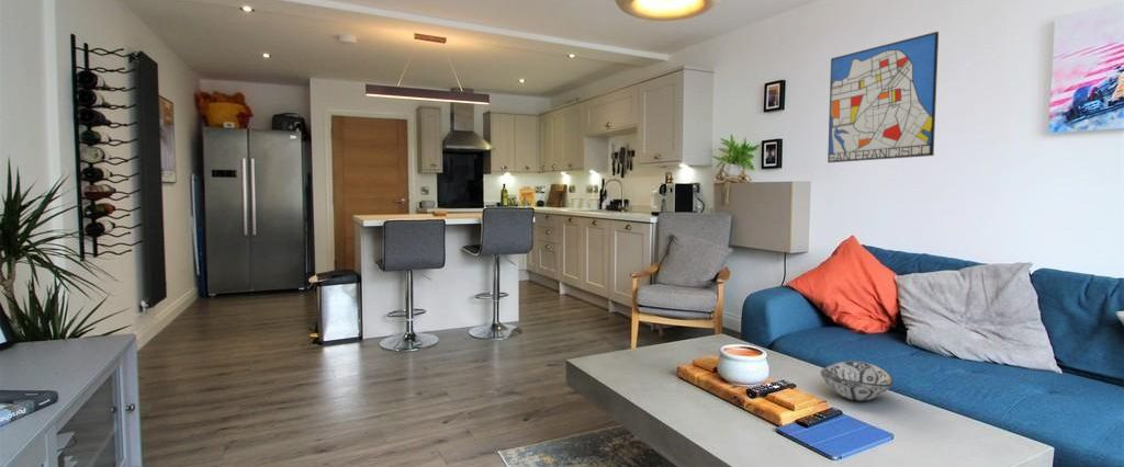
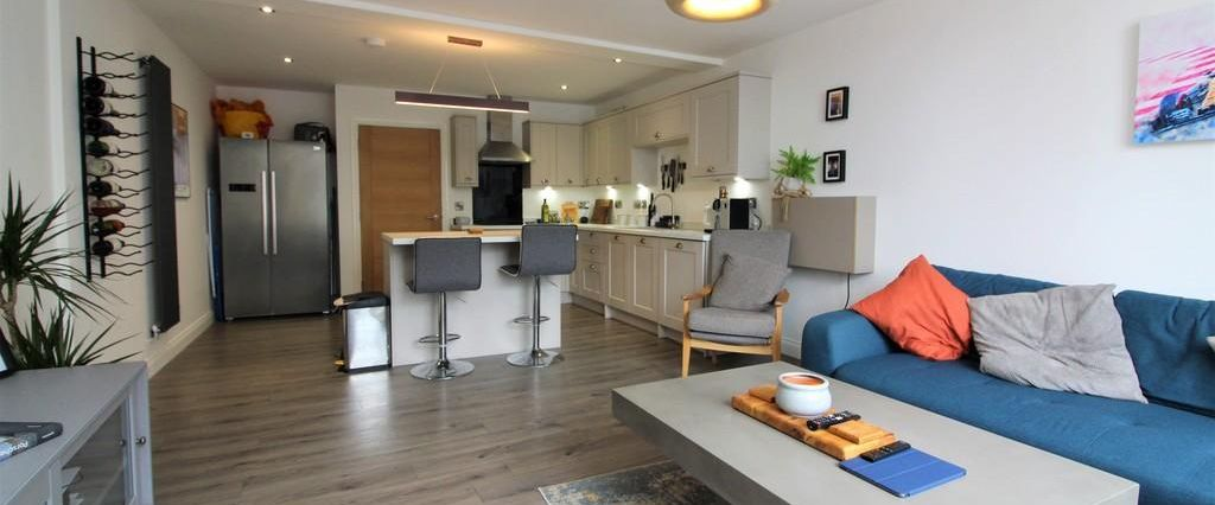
- wall art (877, 103)
- decorative bowl (855, 383)
